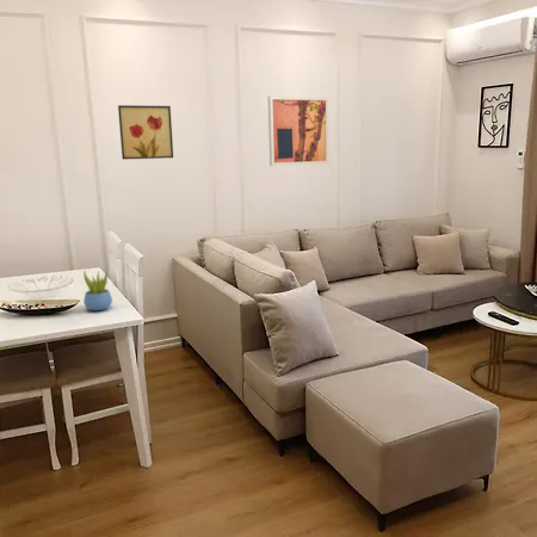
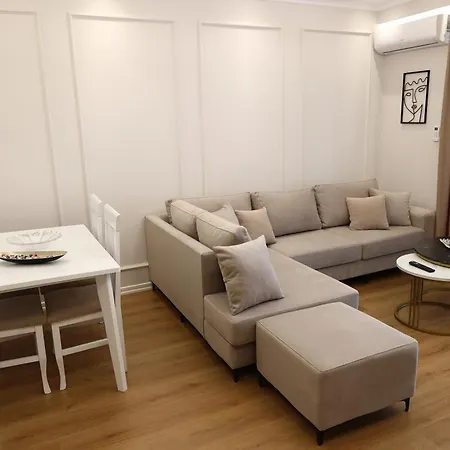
- wall art (298, 131)
- succulent plant (95, 288)
- wall art (146, 132)
